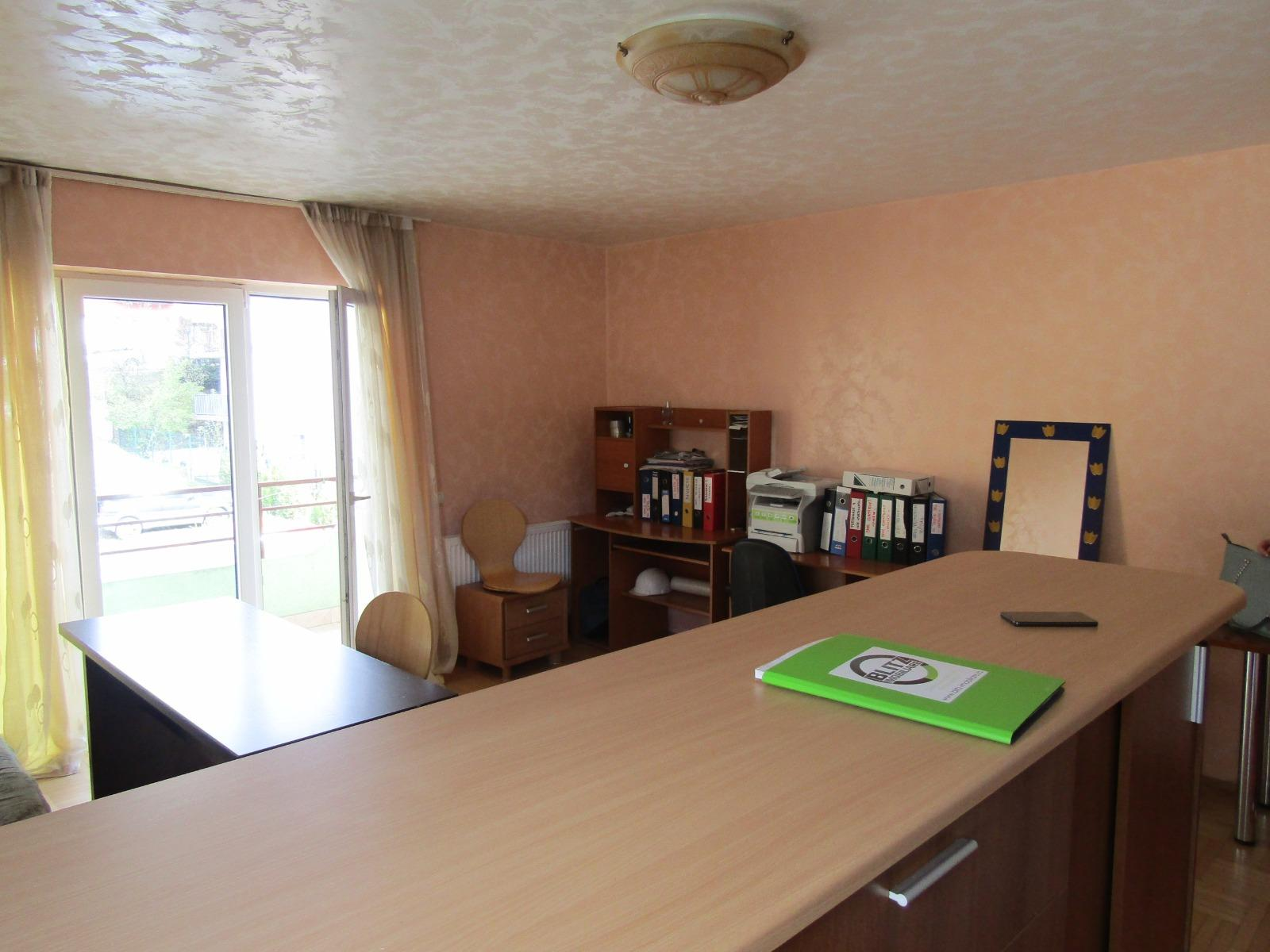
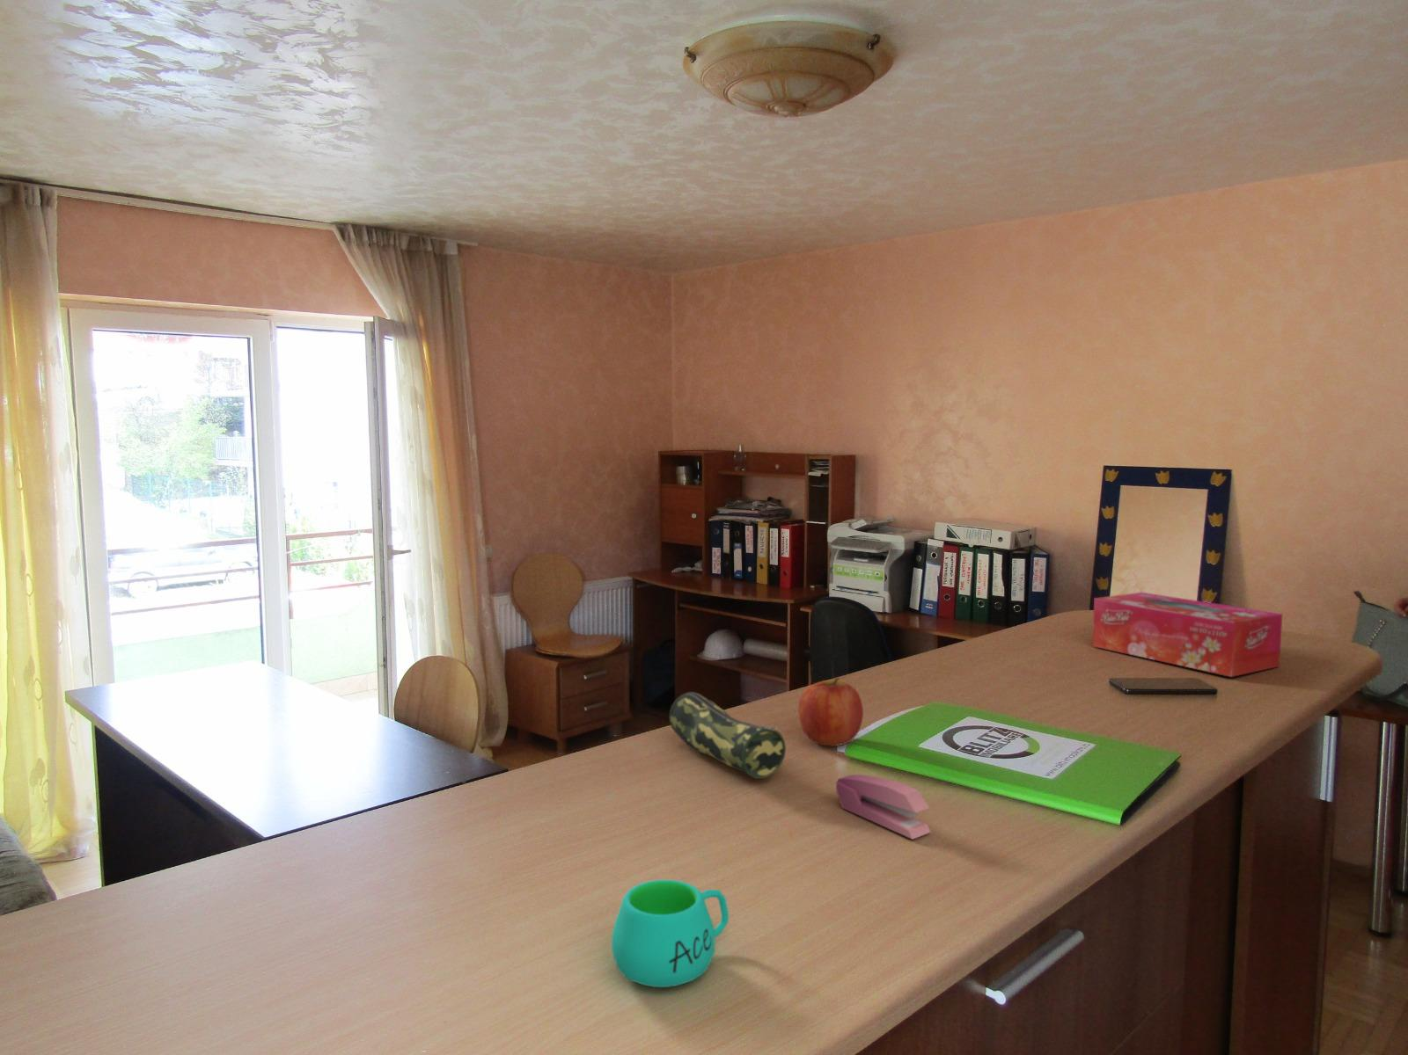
+ fruit (830, 708)
+ mug (676, 926)
+ stapler (880, 798)
+ pencil case (726, 735)
+ tissue box (1182, 631)
